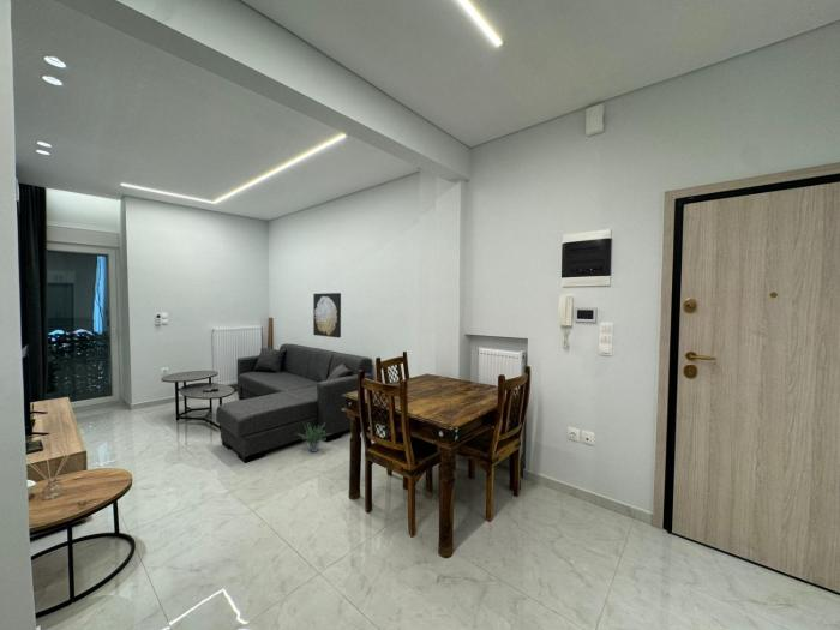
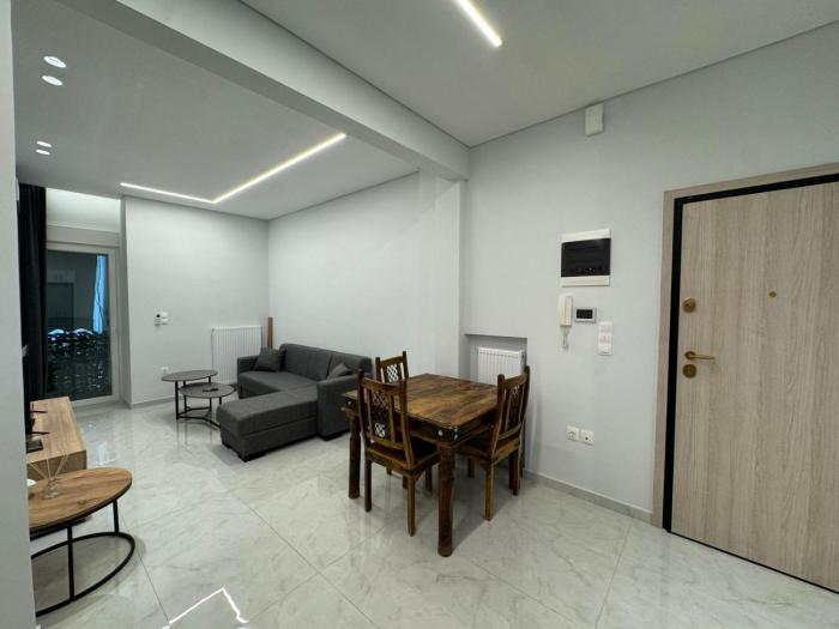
- wall art (326, 314)
- potted plant (312, 434)
